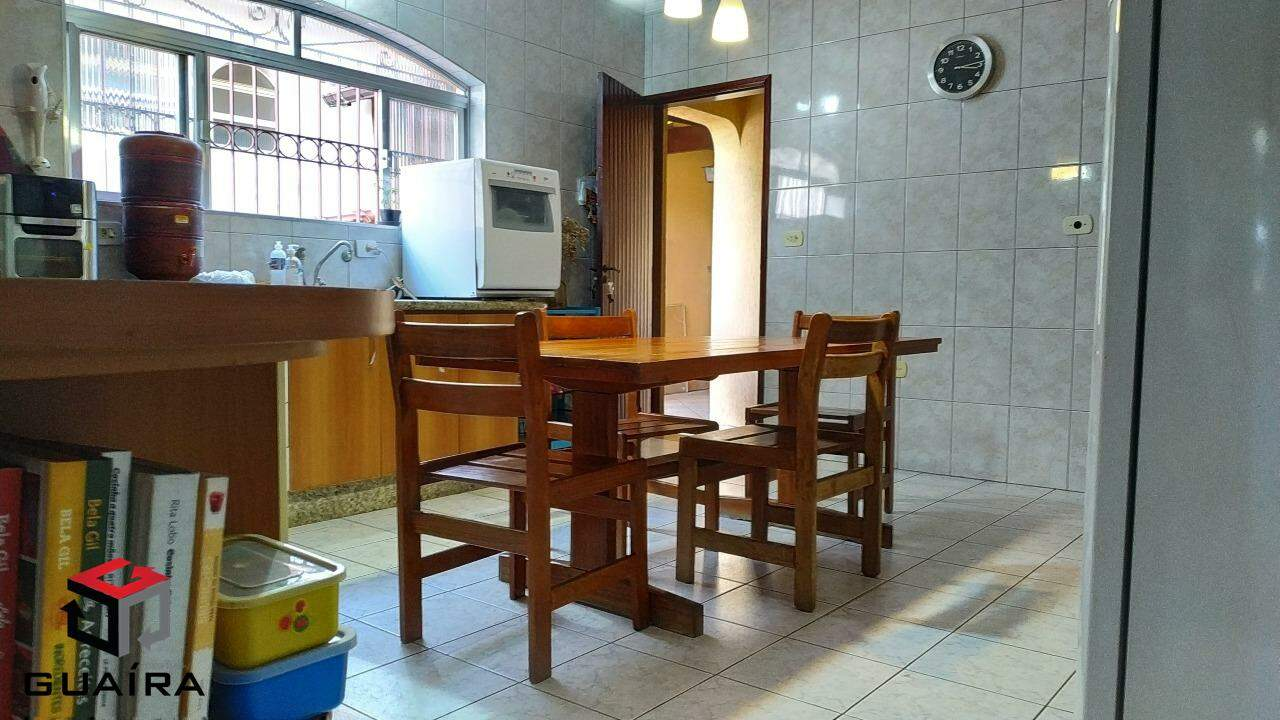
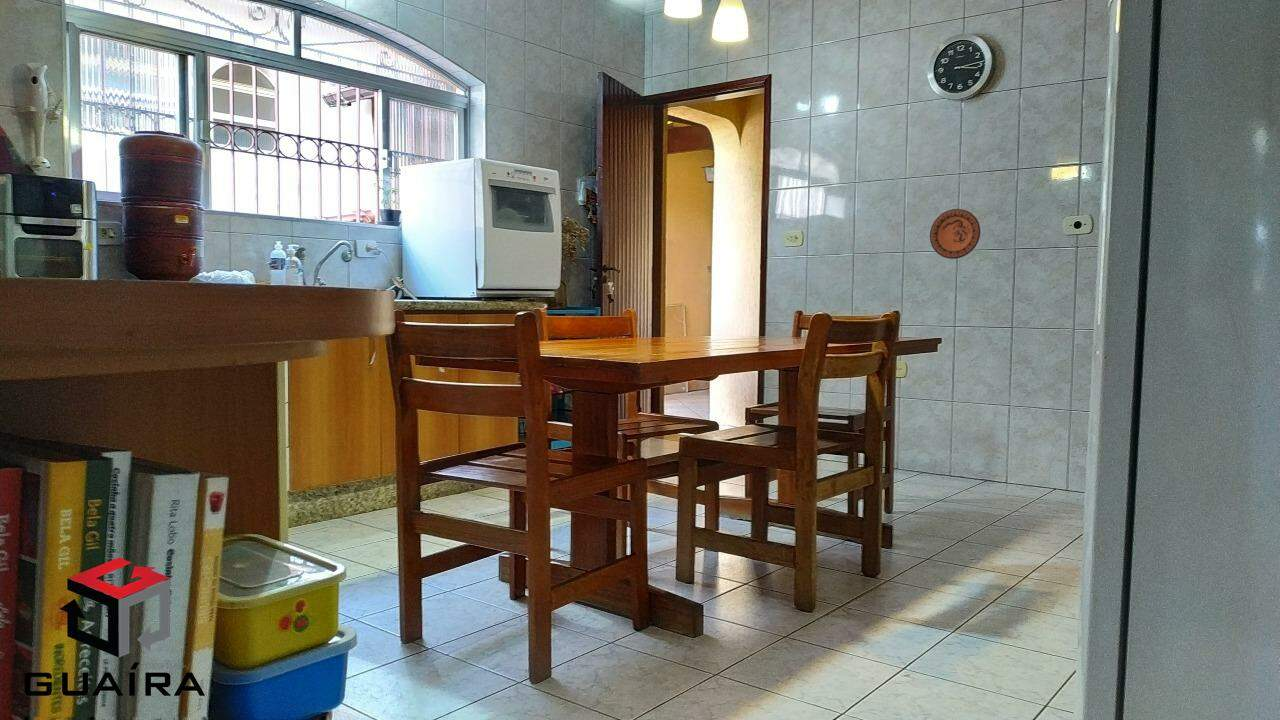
+ decorative plate (954, 234)
